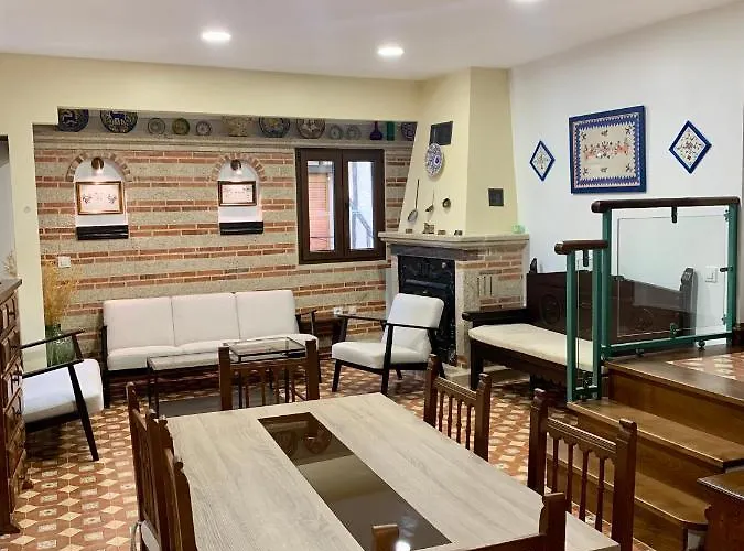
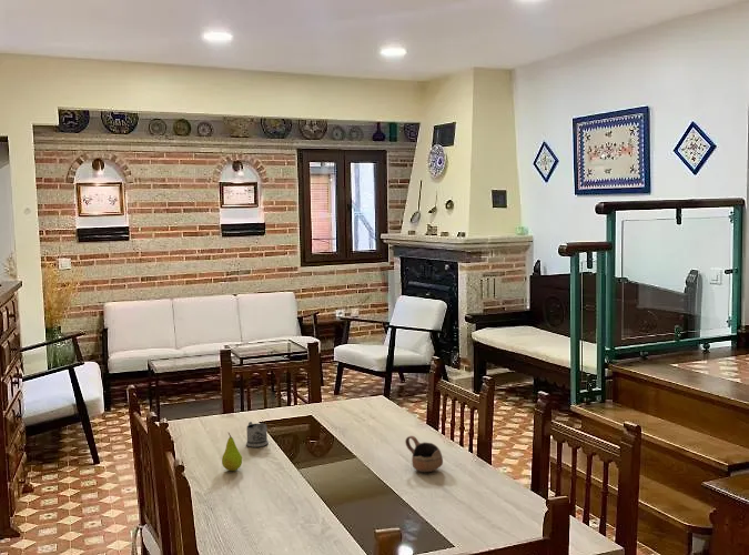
+ tea glass holder (255, 432)
+ cup (425, 453)
+ fruit (231, 451)
